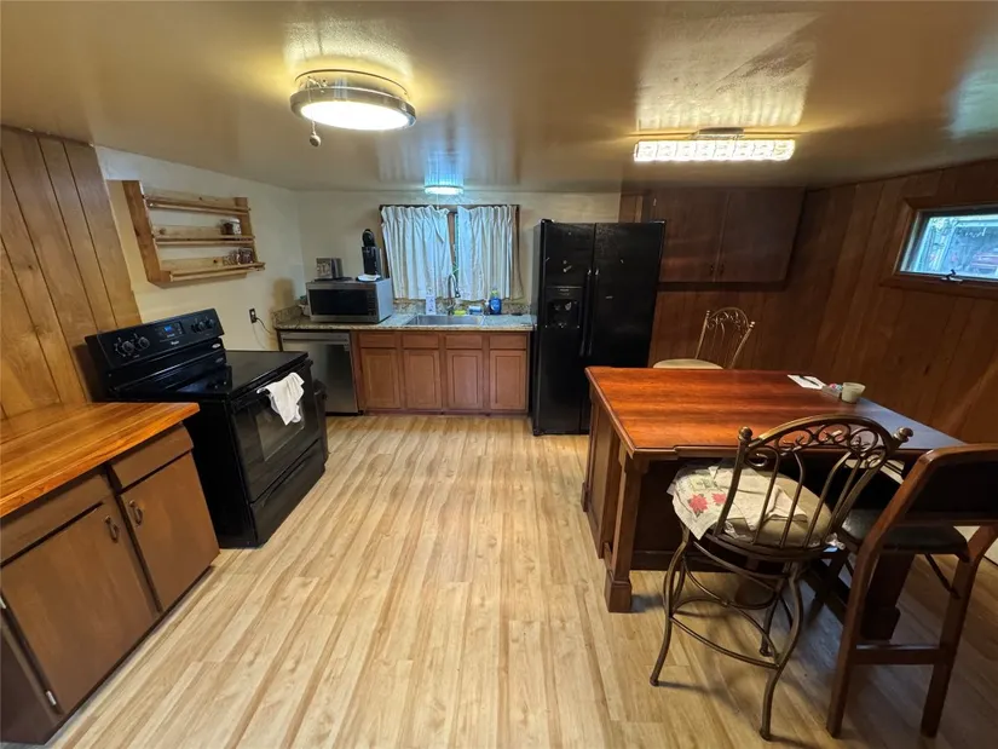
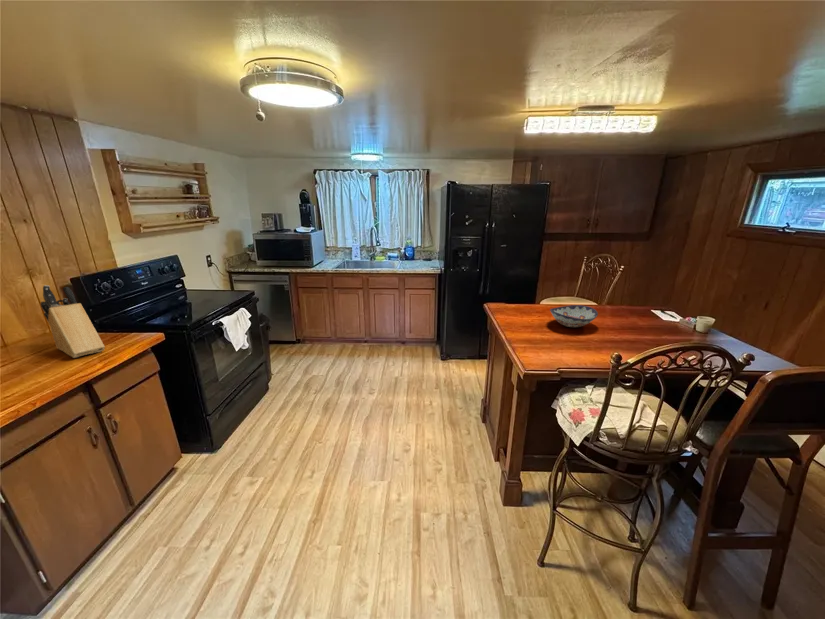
+ knife block (69, 318)
+ decorative bowl (572, 317)
